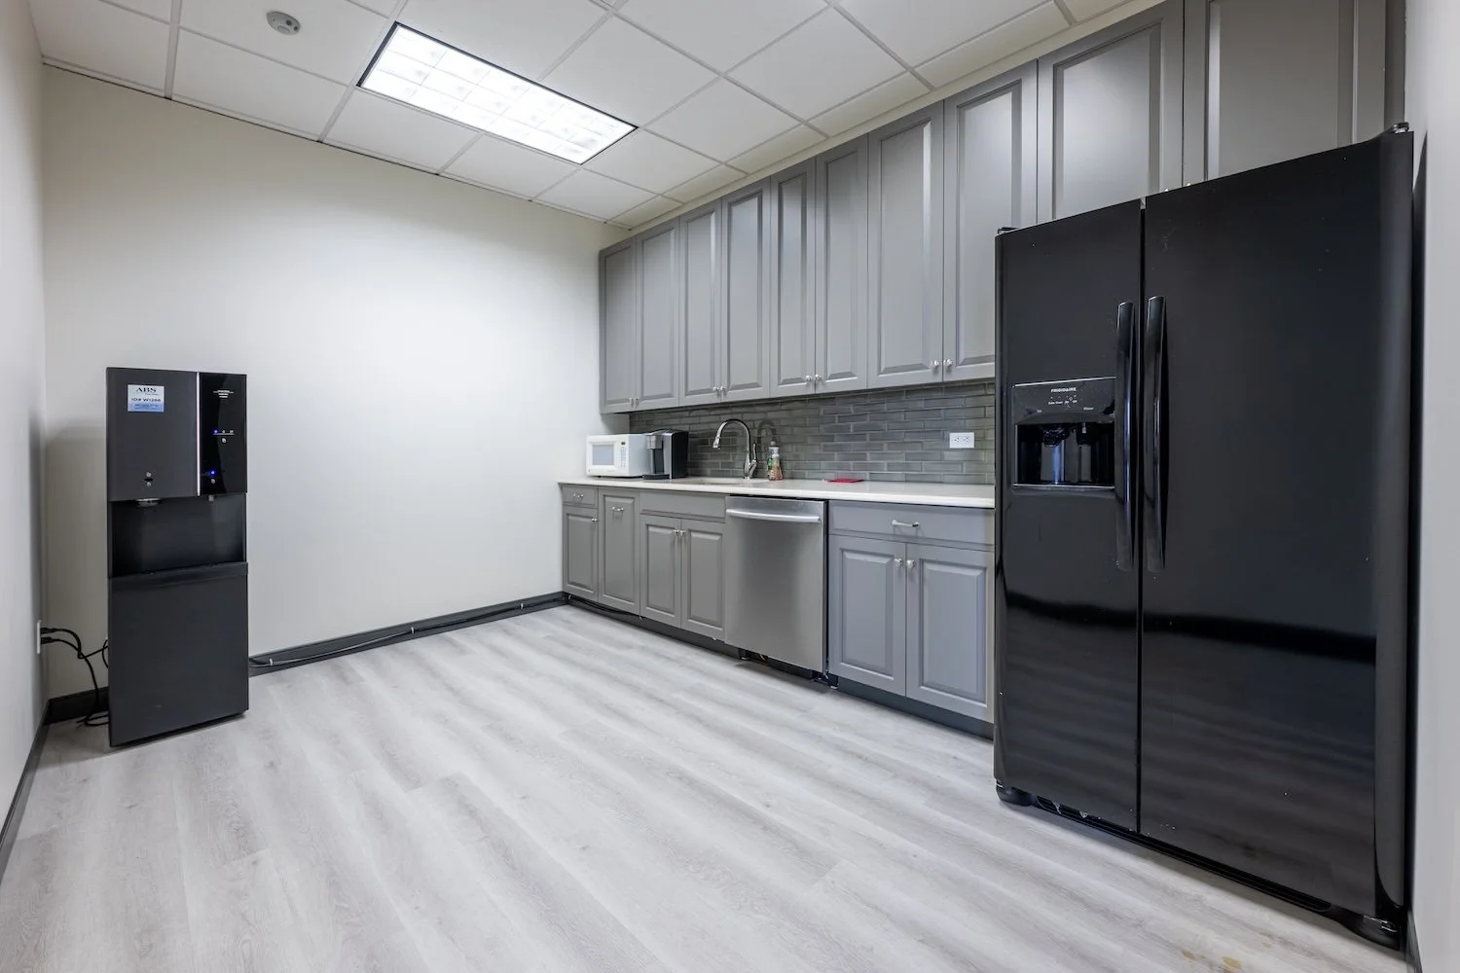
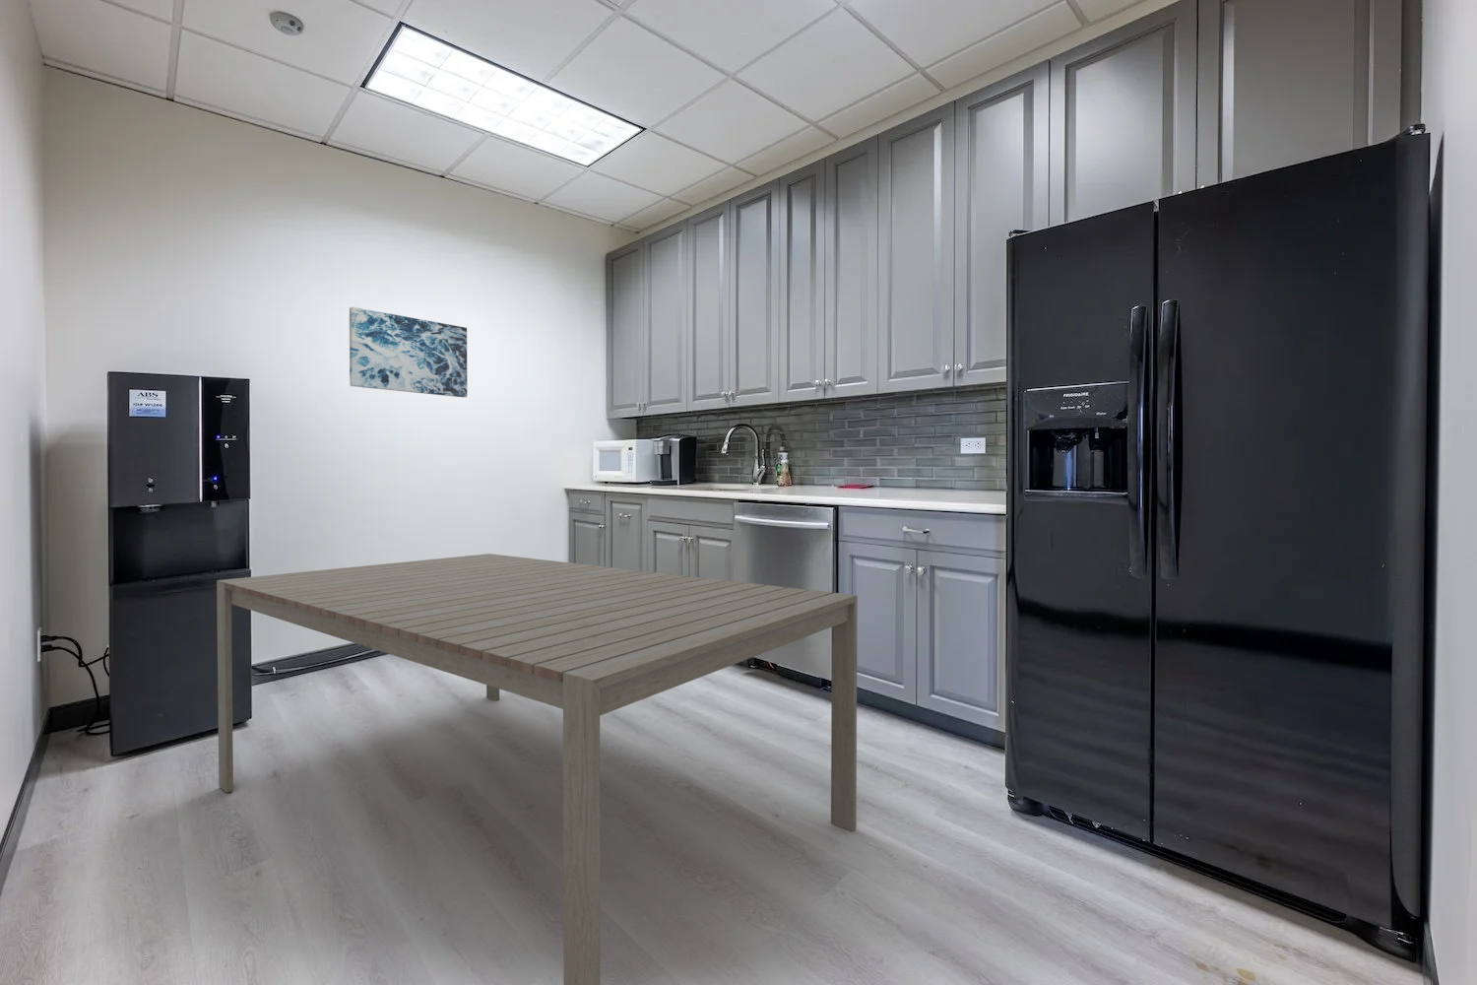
+ wall art (412, 355)
+ dining table (518, 695)
